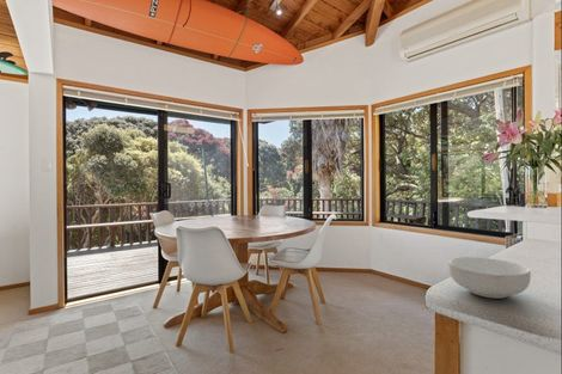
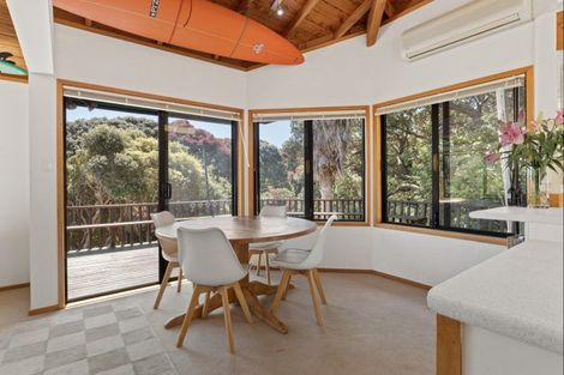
- cereal bowl (487, 278)
